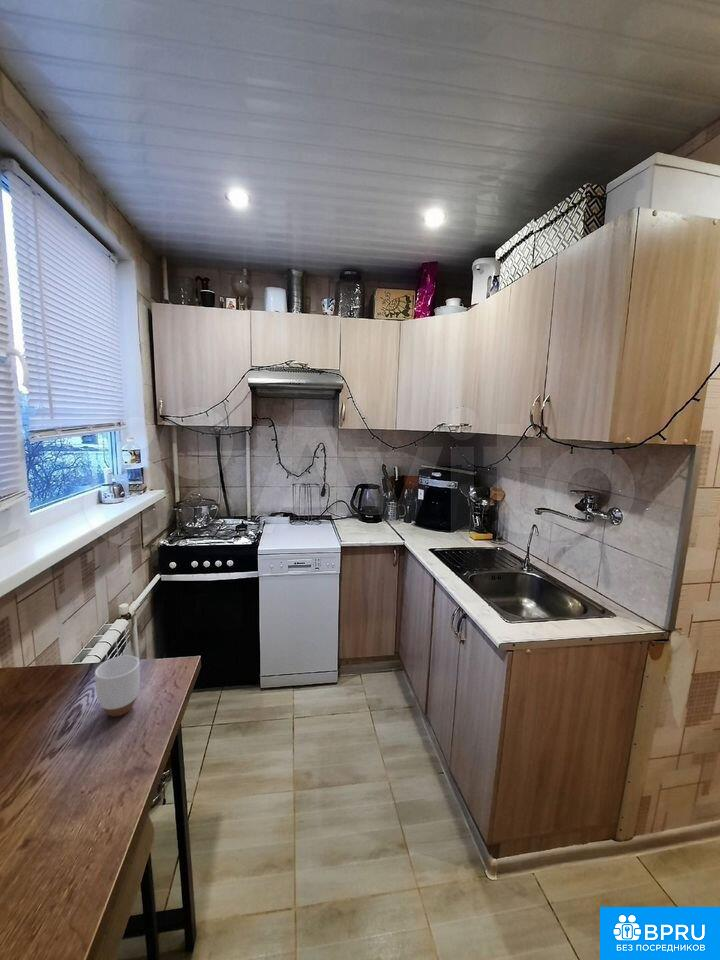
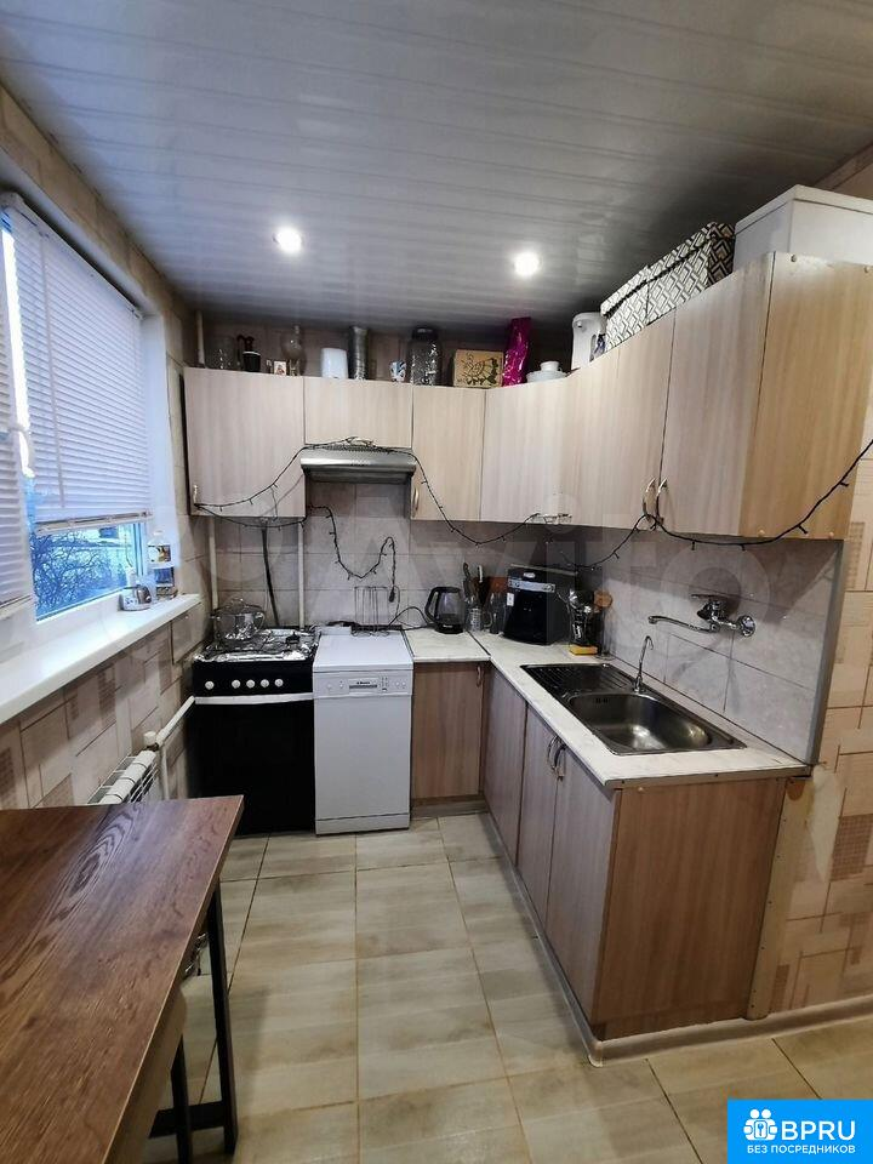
- mug (119, 683)
